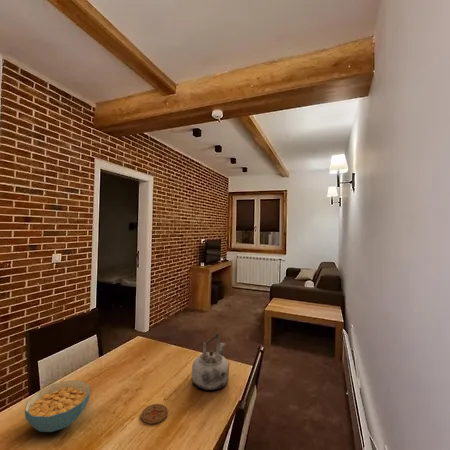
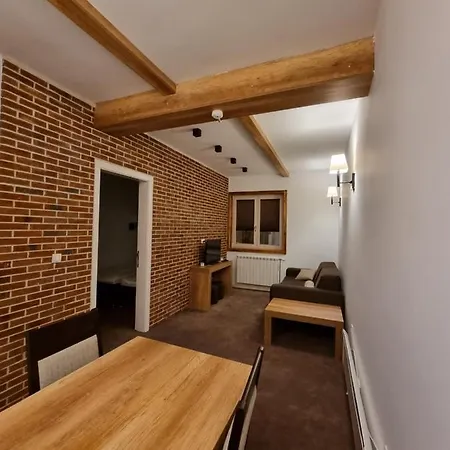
- cereal bowl (59, 410)
- kettle (213, 356)
- coaster (154, 413)
